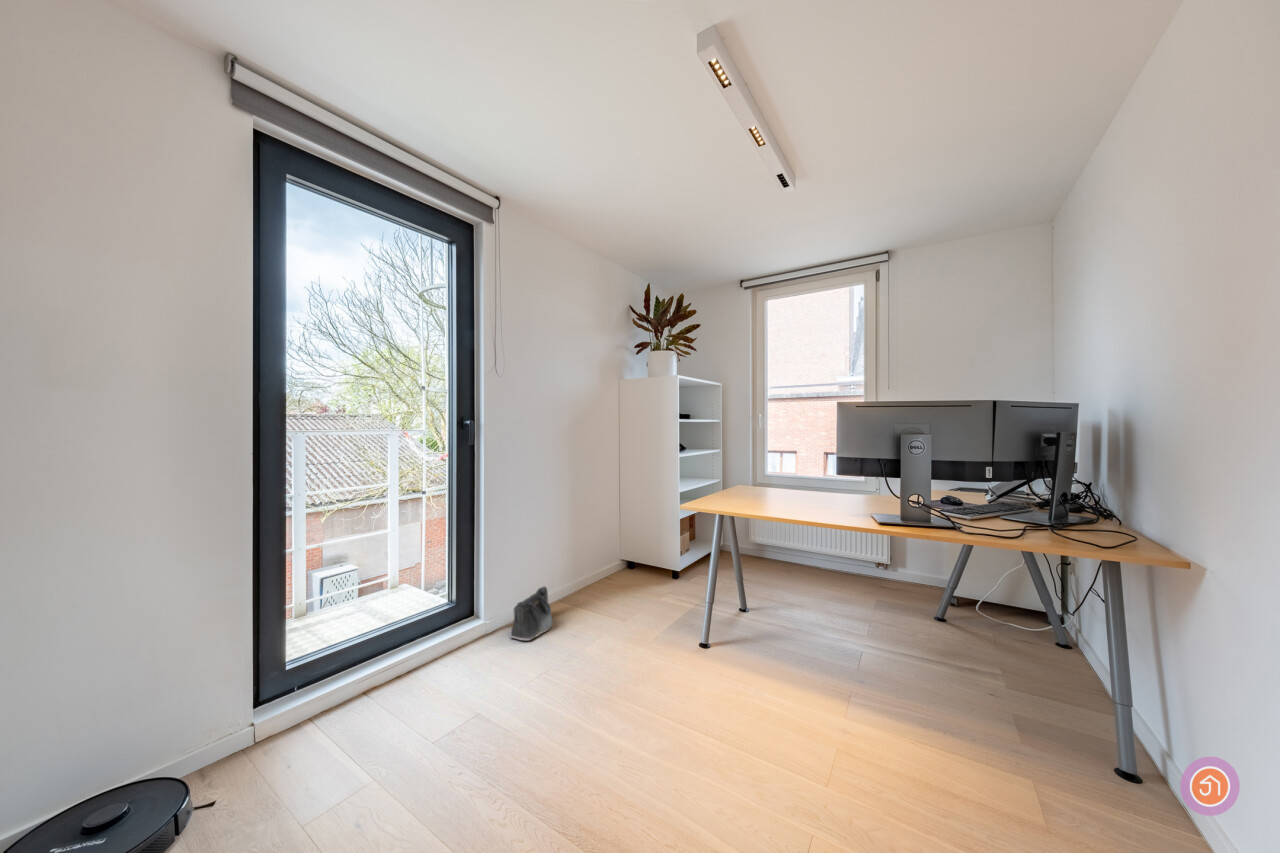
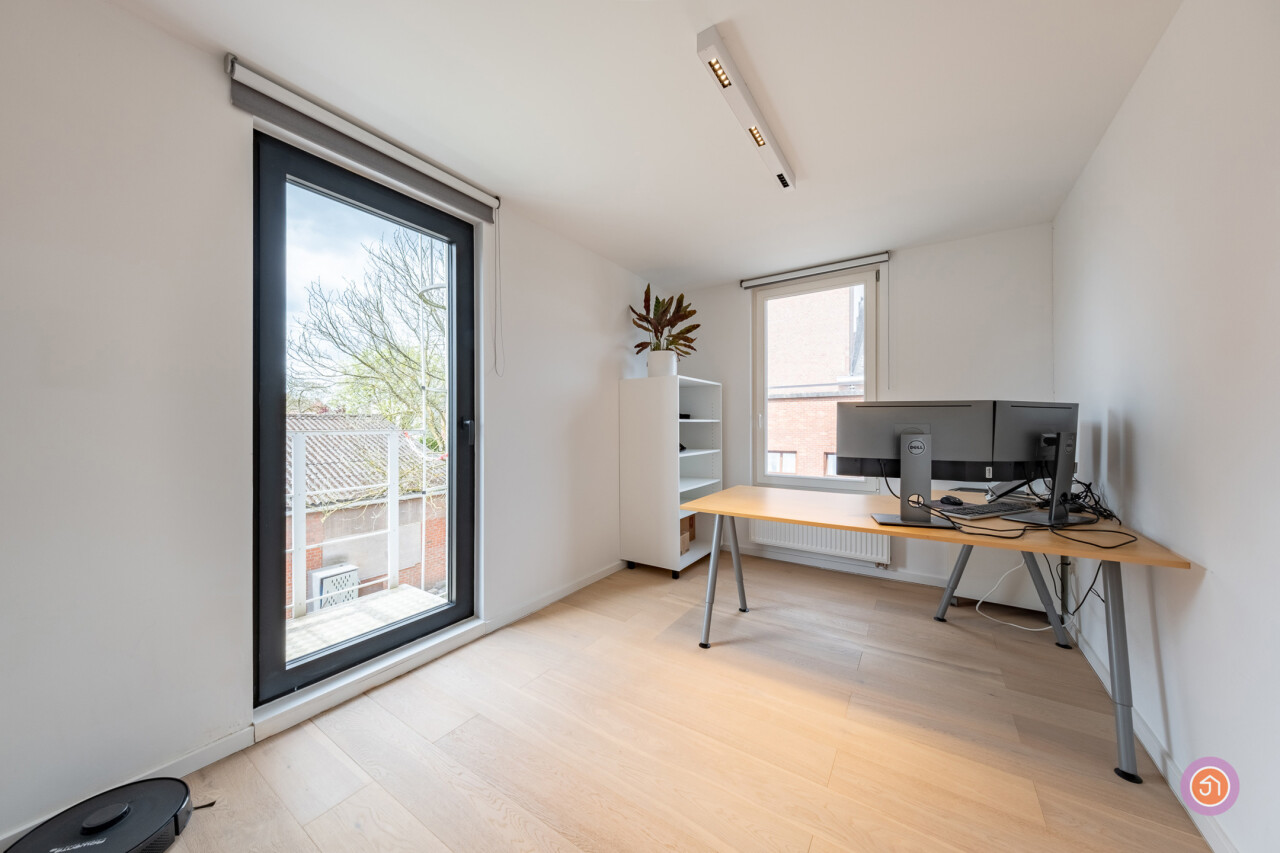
- saddlebag (532, 610)
